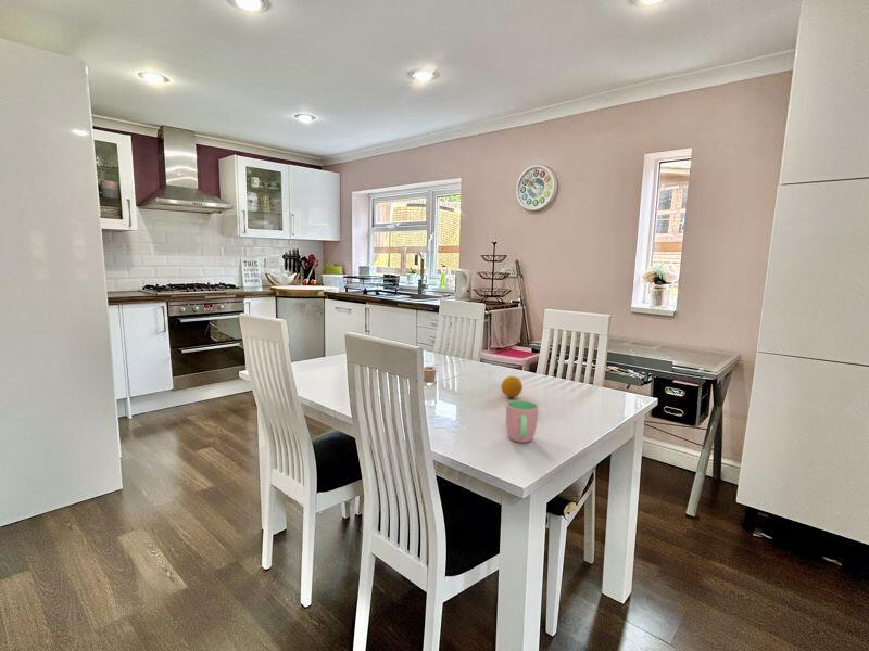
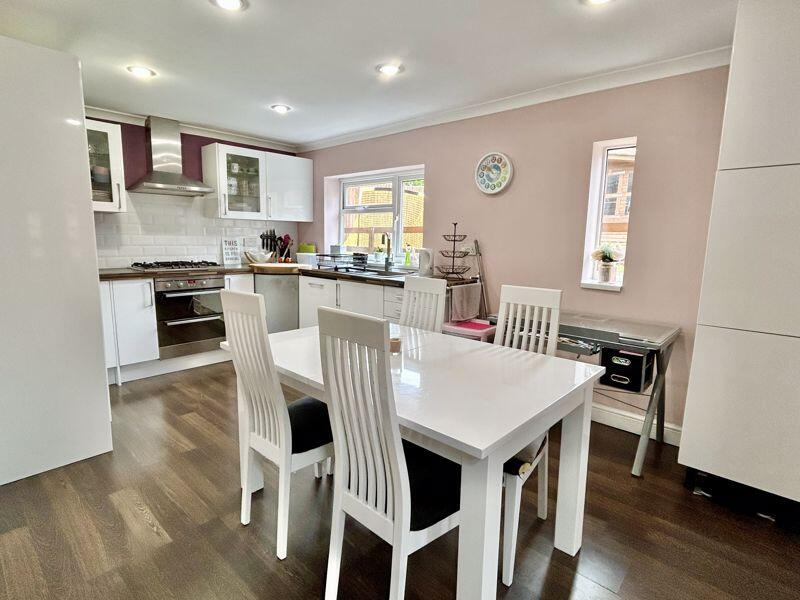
- fruit (512, 386)
- cup (521, 423)
